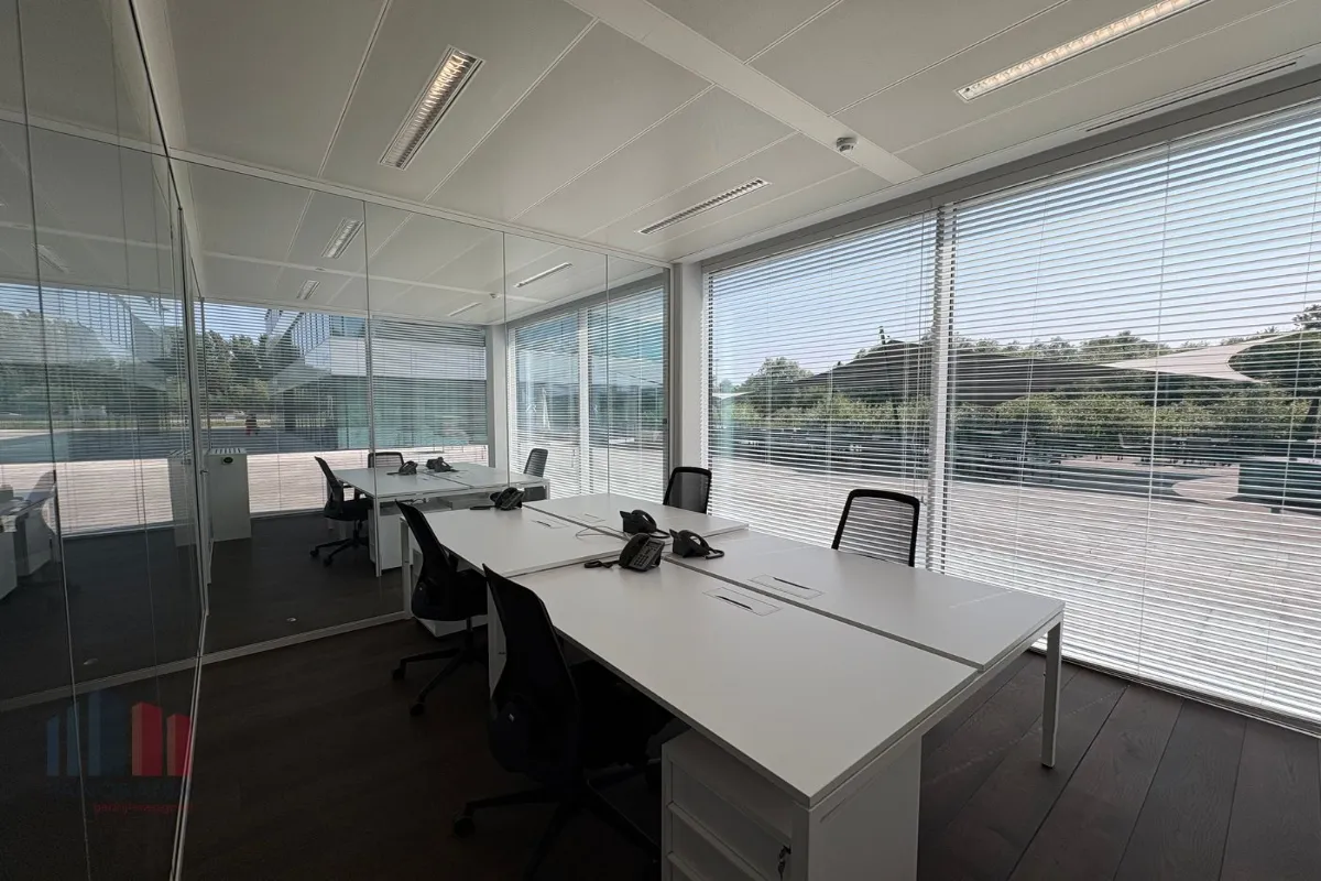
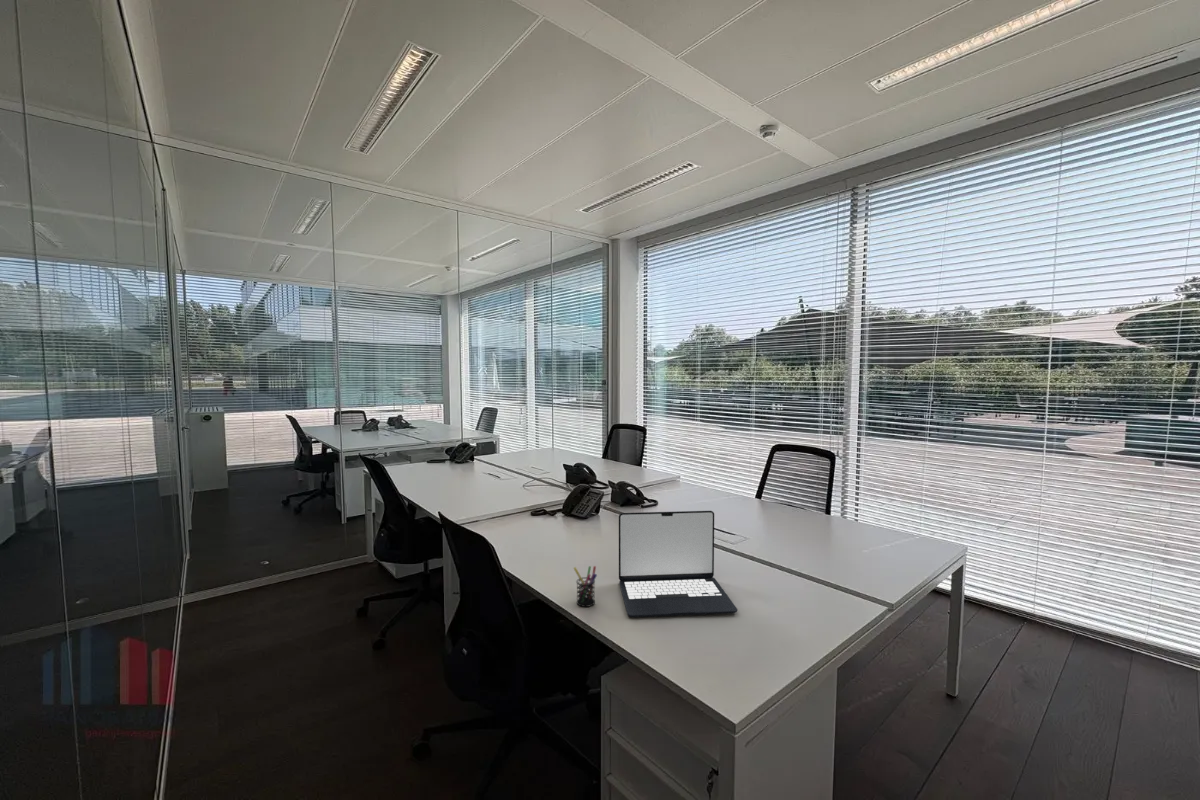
+ laptop (674, 560)
+ pen holder (587, 583)
